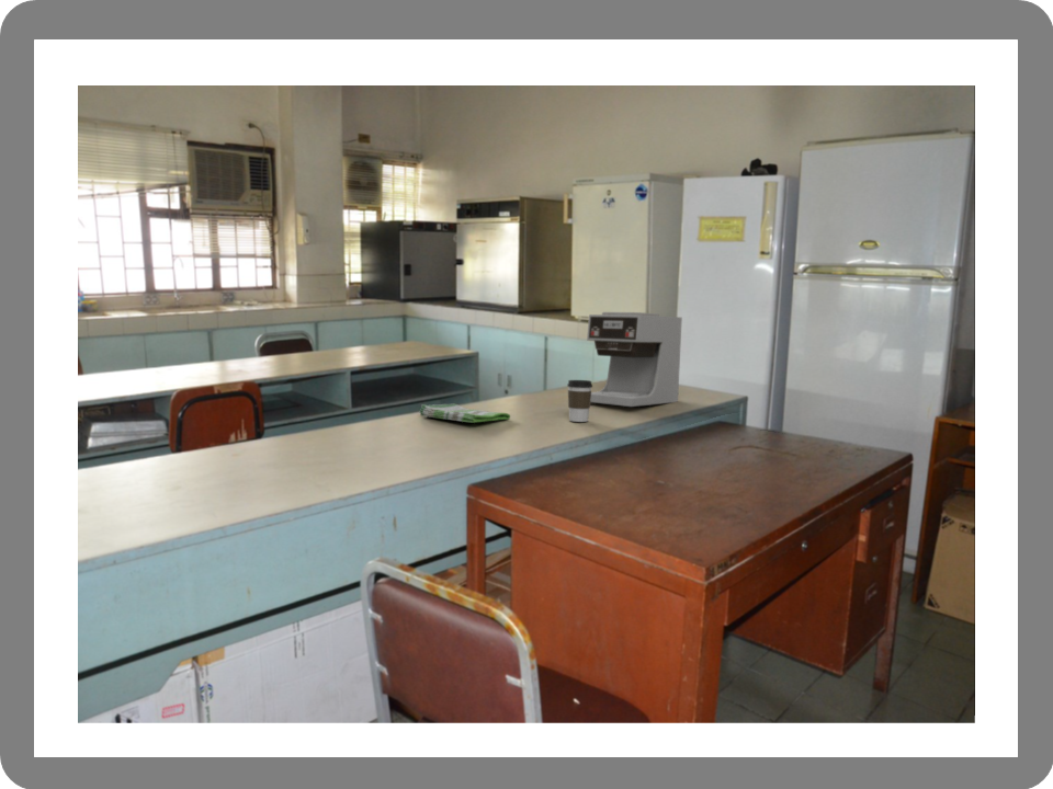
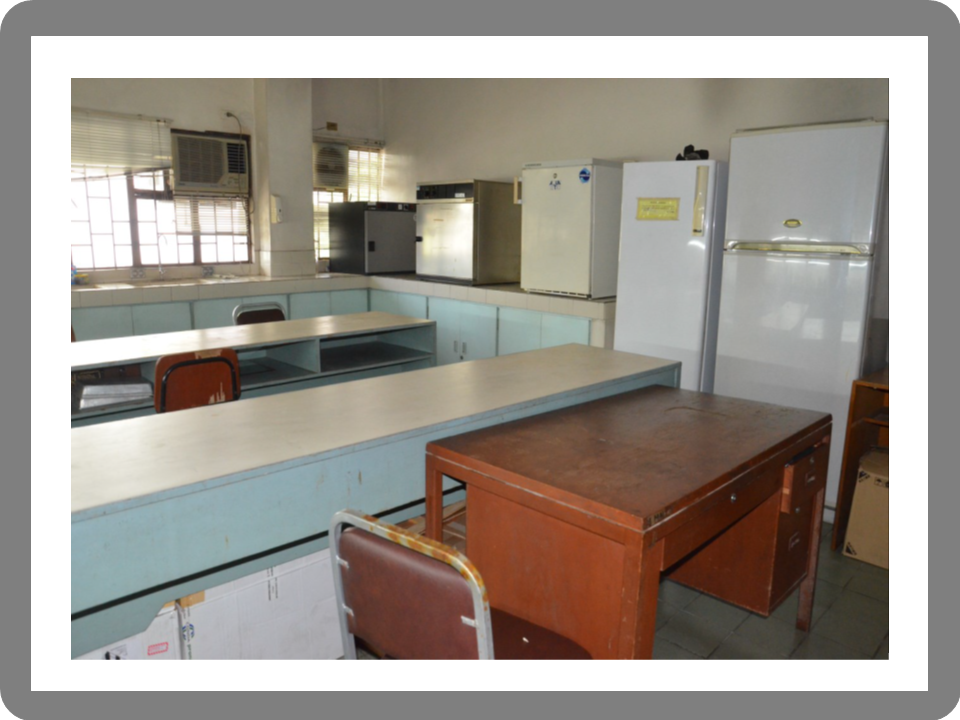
- coffee cup (579, 400)
- dish towel (464, 412)
- coffee maker (632, 357)
